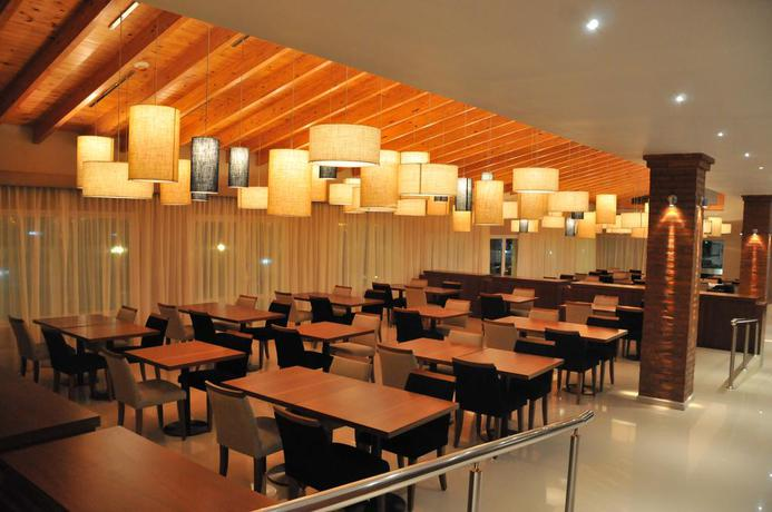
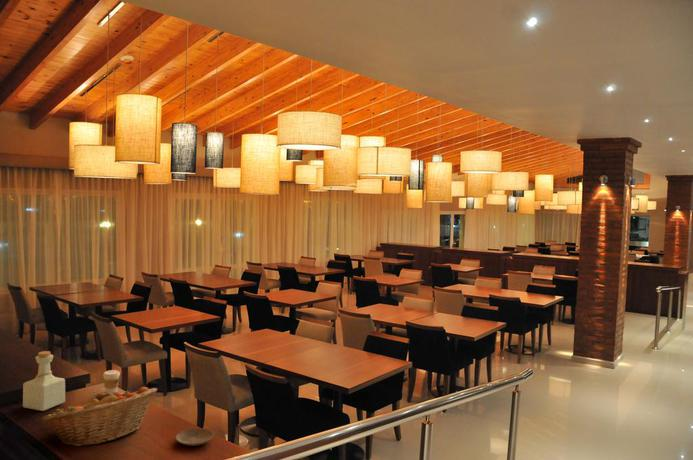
+ fruit basket (102, 411)
+ plate (194, 438)
+ coffee cup (111, 381)
+ bottle (42, 378)
